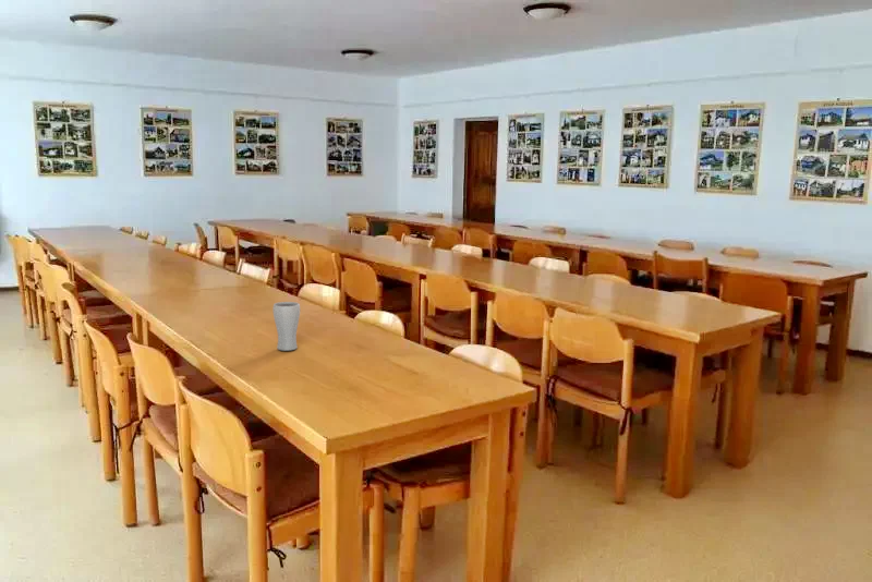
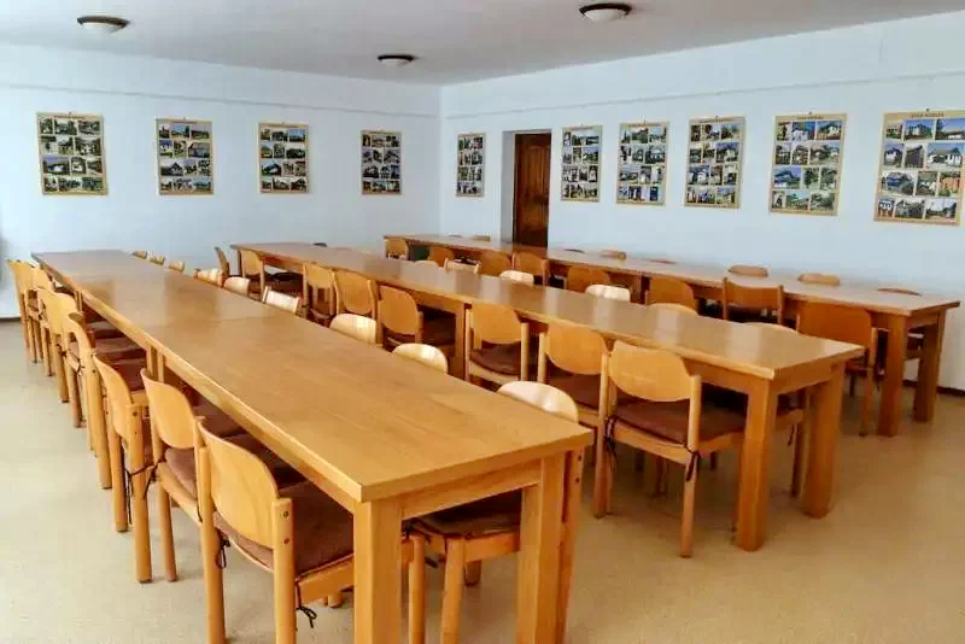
- drinking glass (287, 326)
